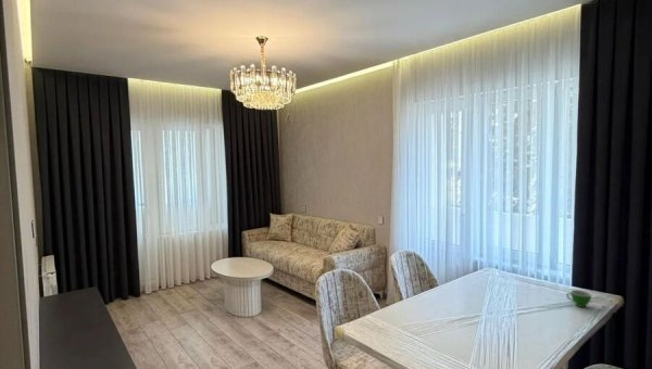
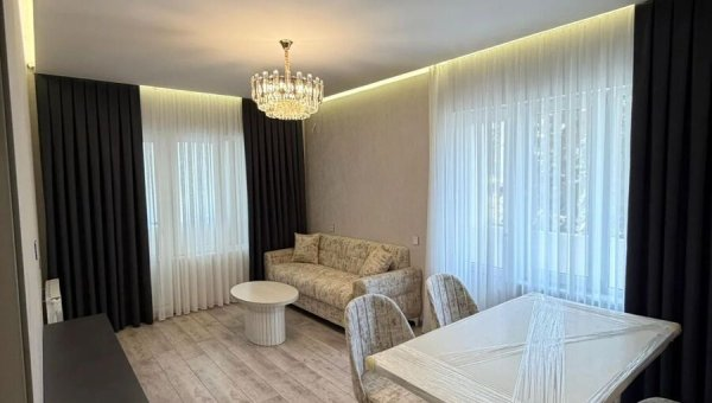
- teacup (578, 298)
